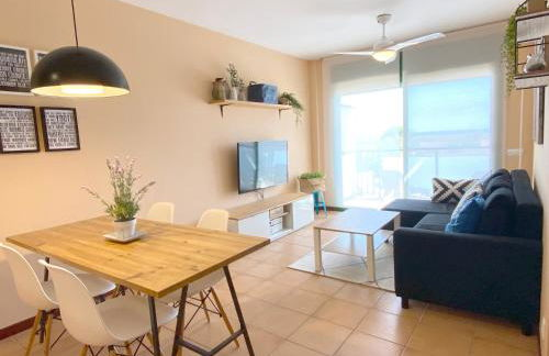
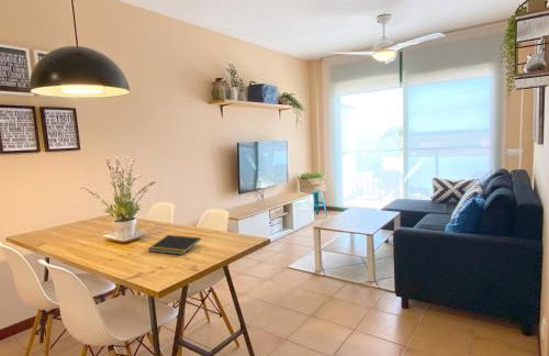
+ notepad (175, 244)
